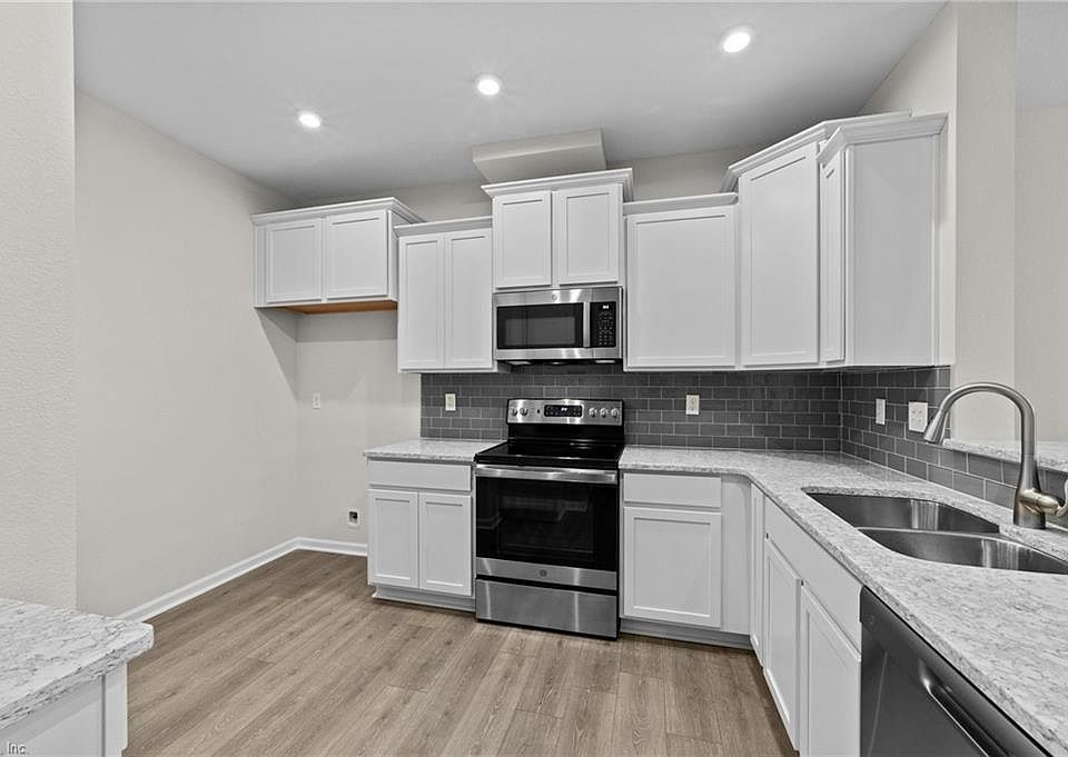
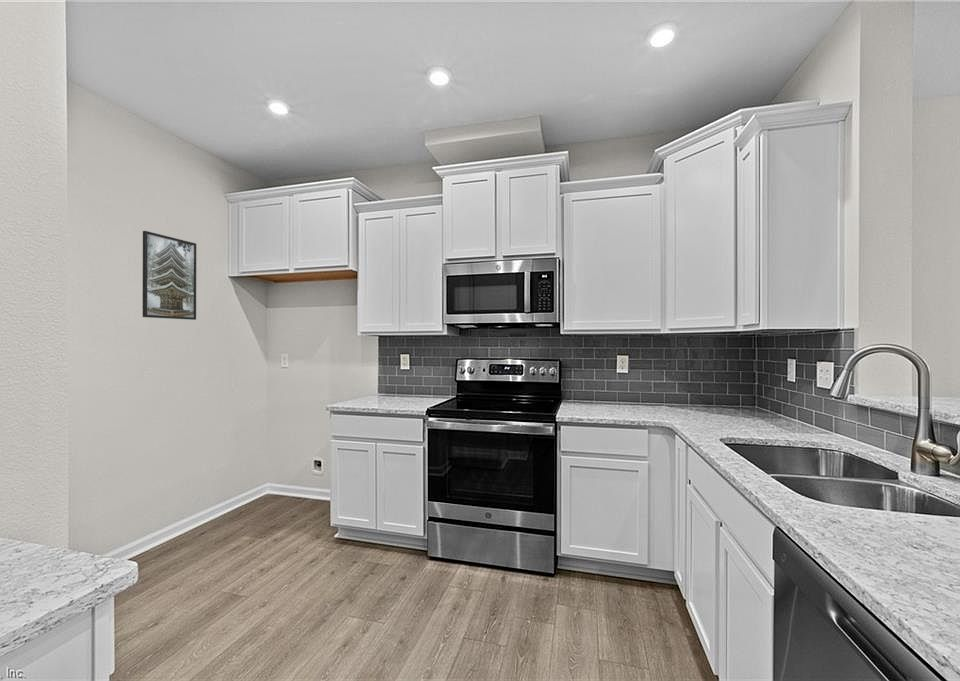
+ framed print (171, 278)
